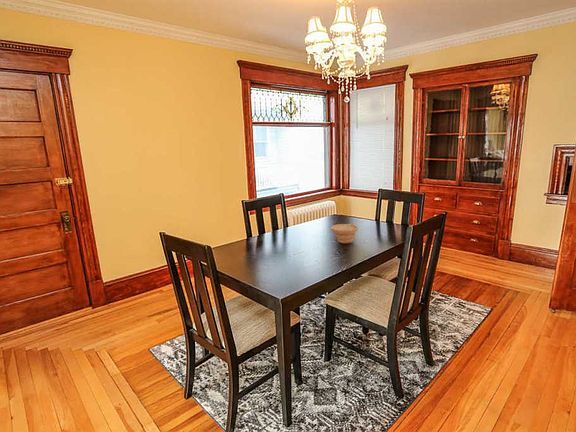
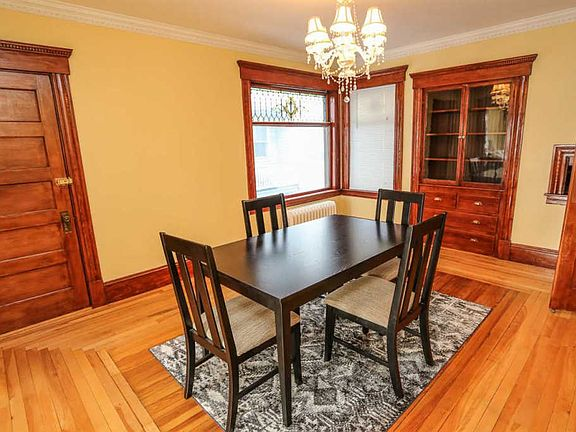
- bowl (344, 234)
